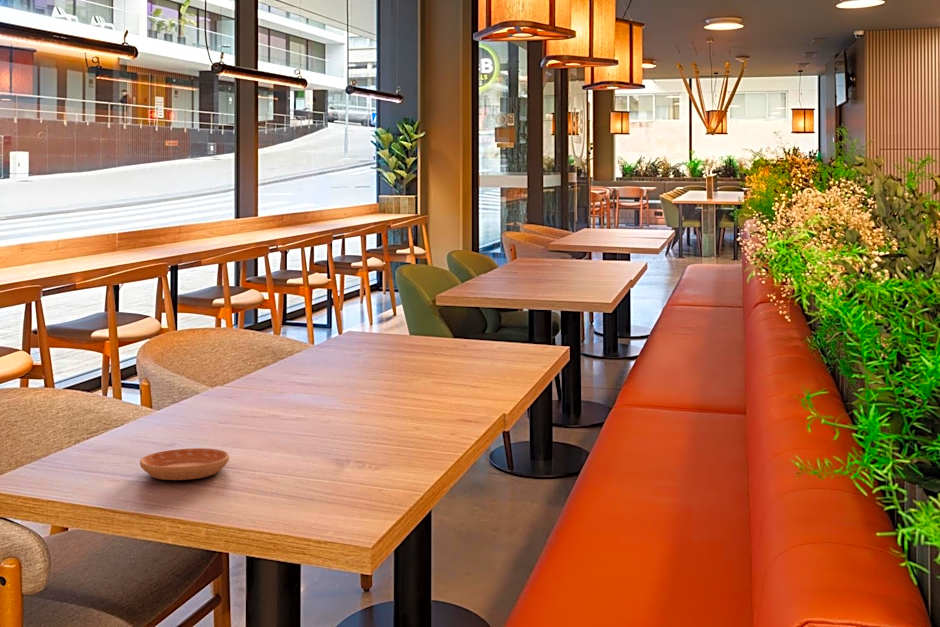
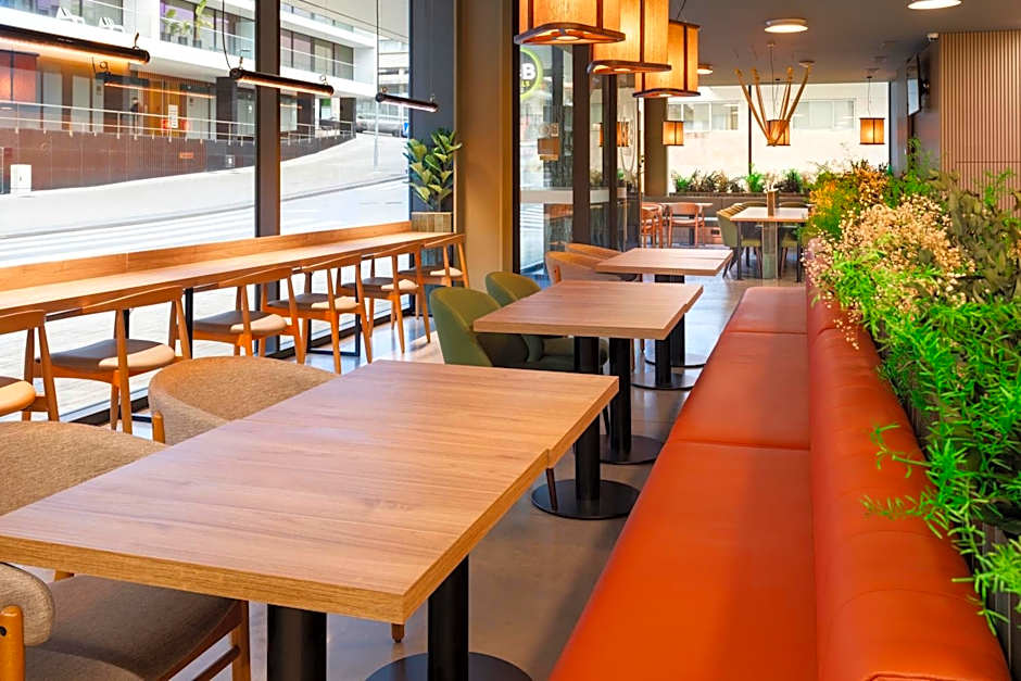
- saucer (185, 464)
